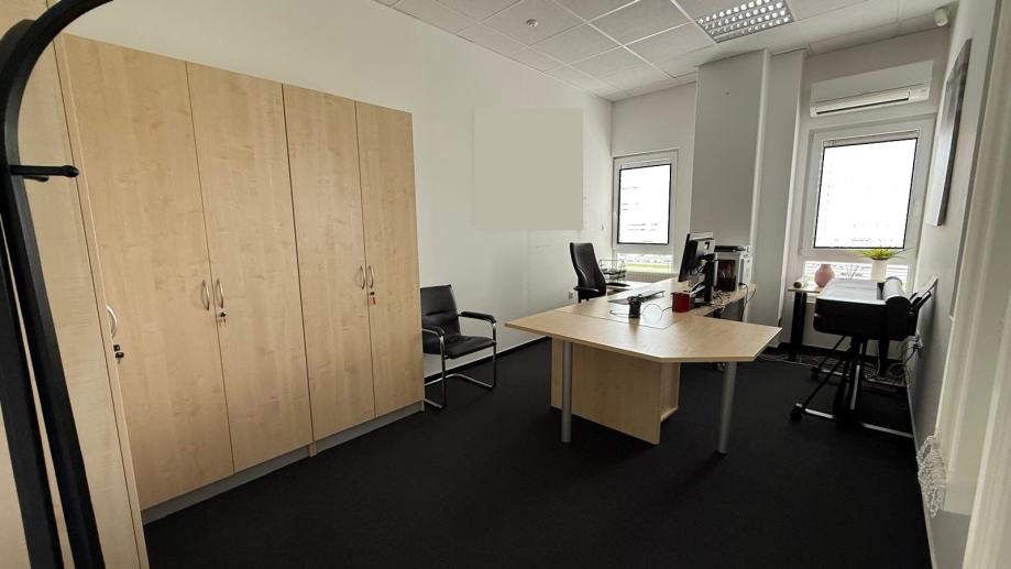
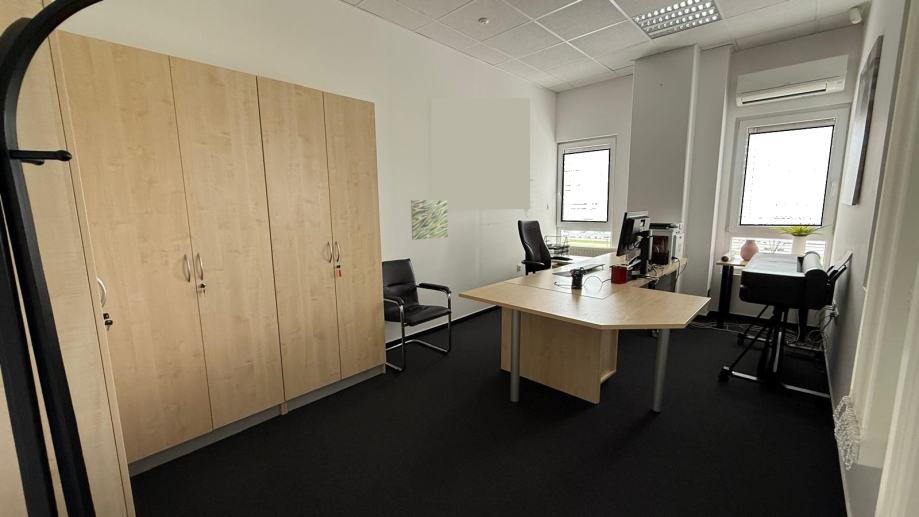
+ wall art (430, 219)
